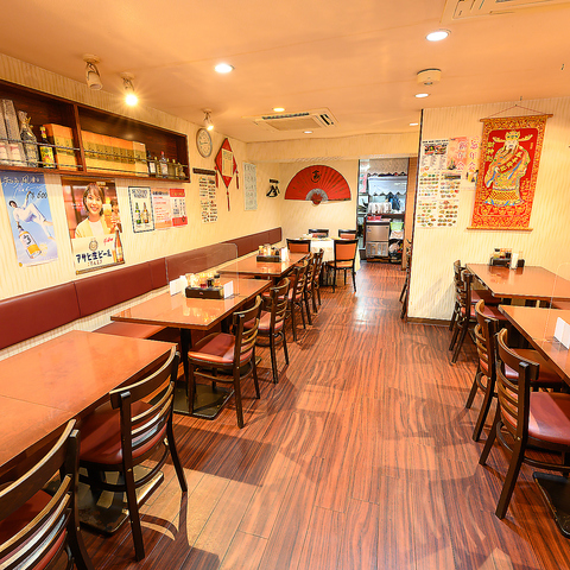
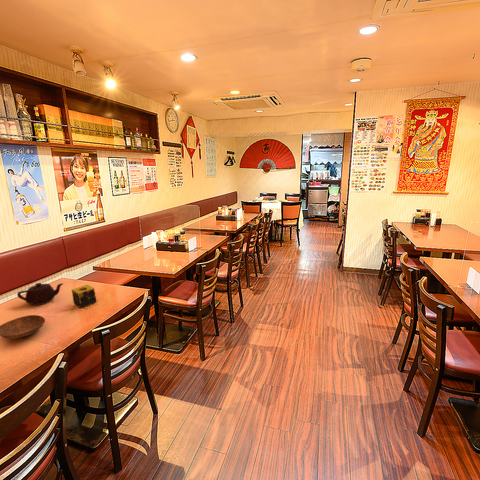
+ bowl (22, 328)
+ teapot (41, 292)
+ candle (84, 295)
